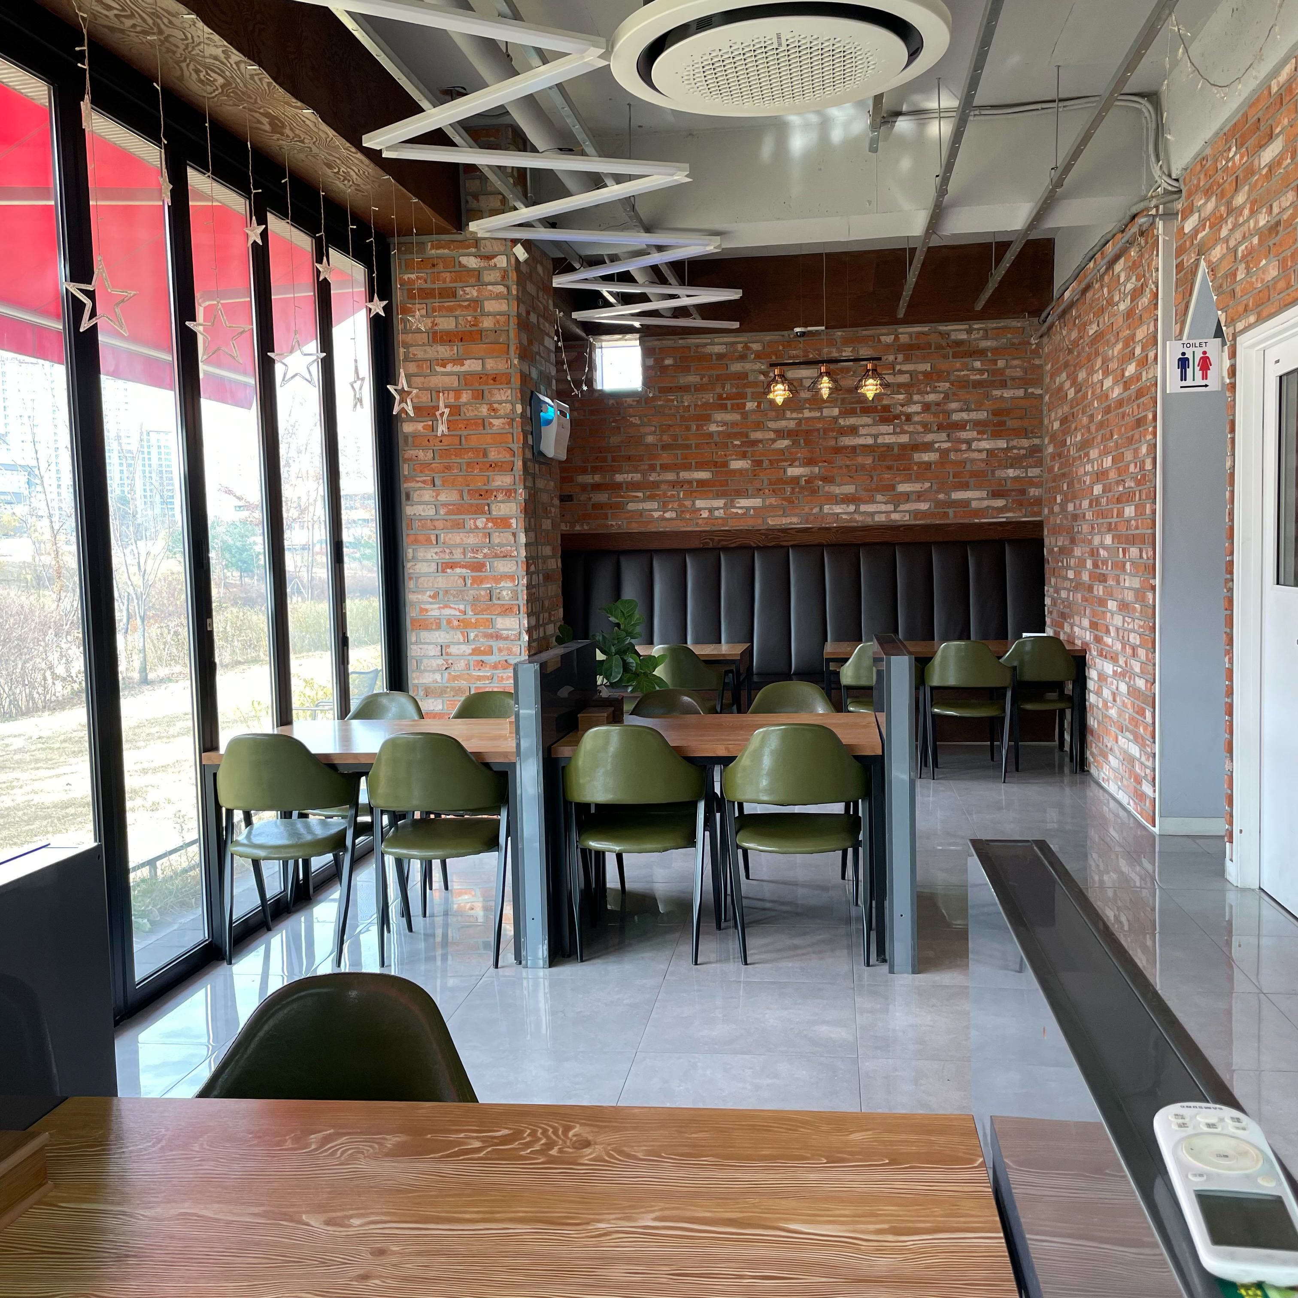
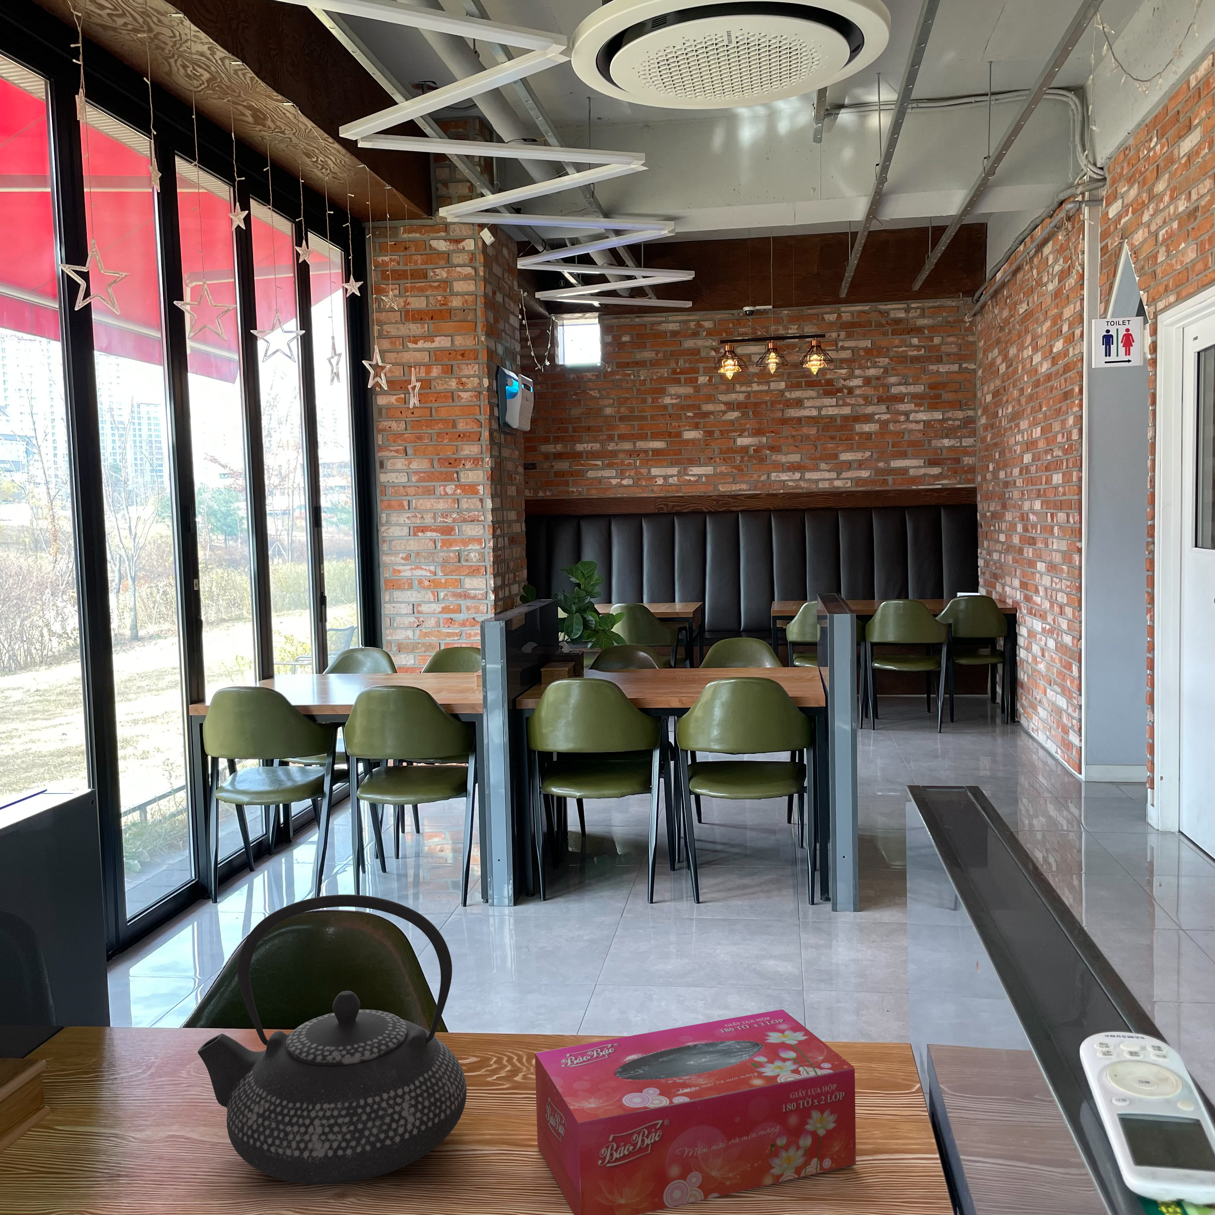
+ tissue box (692, 1107)
+ teapot (330, 1019)
